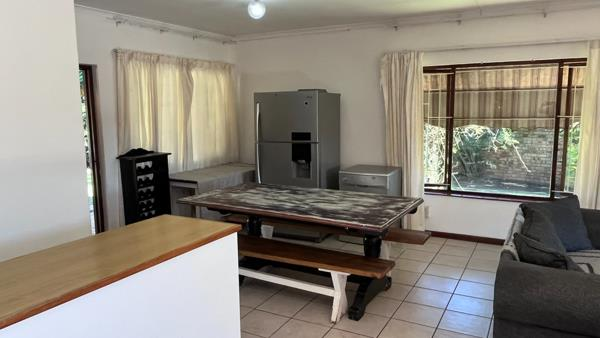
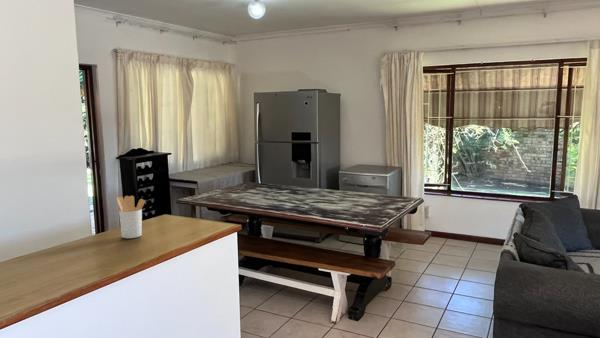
+ utensil holder (129, 215)
